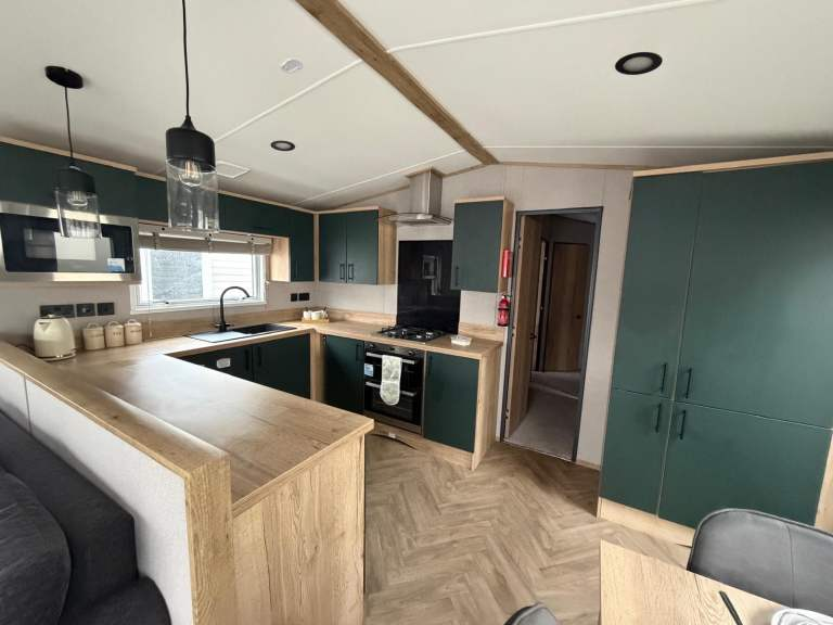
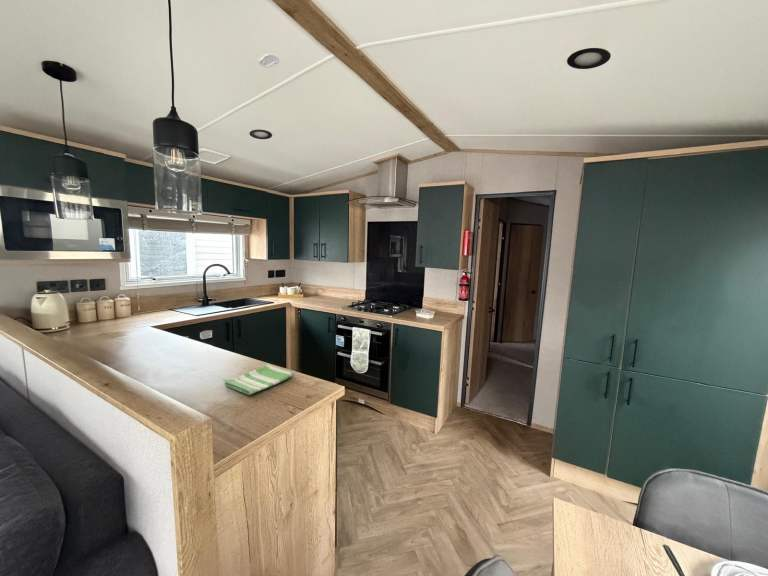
+ dish towel (260, 377)
